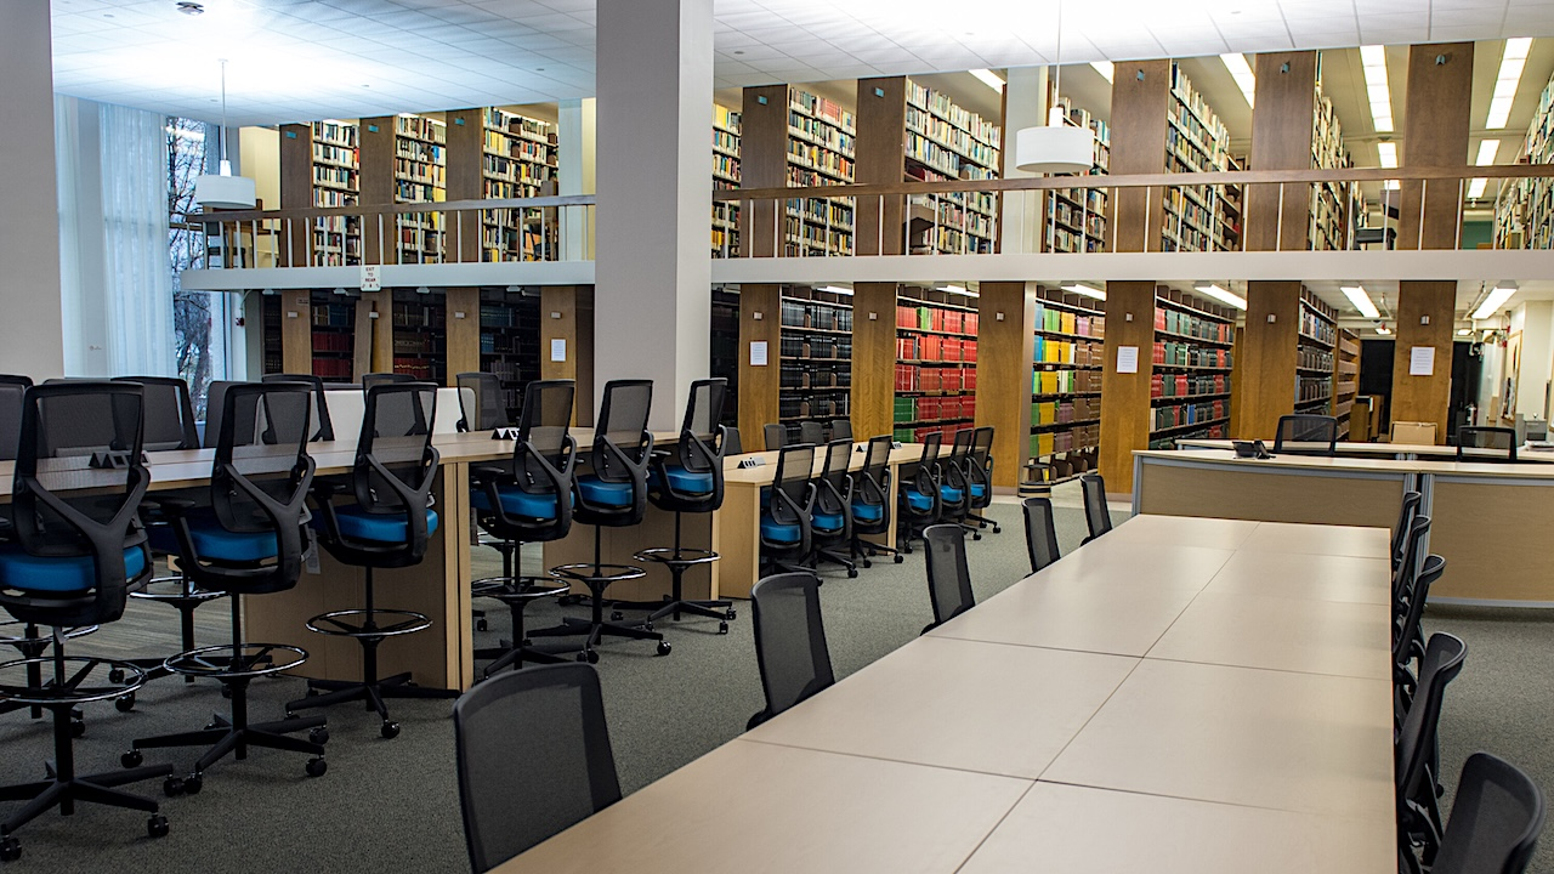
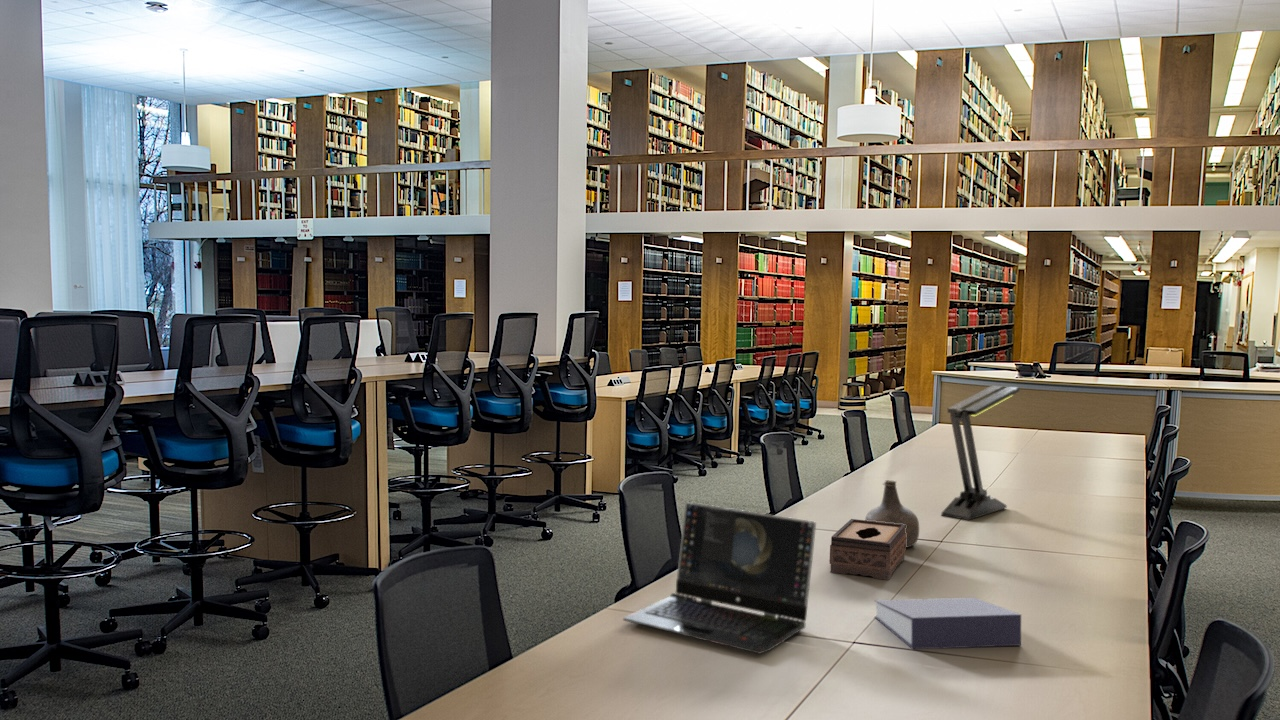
+ desk lamp (975, 449)
+ bottle (892, 512)
+ book (945, 615)
+ laptop computer (719, 573)
+ tissue box (869, 547)
